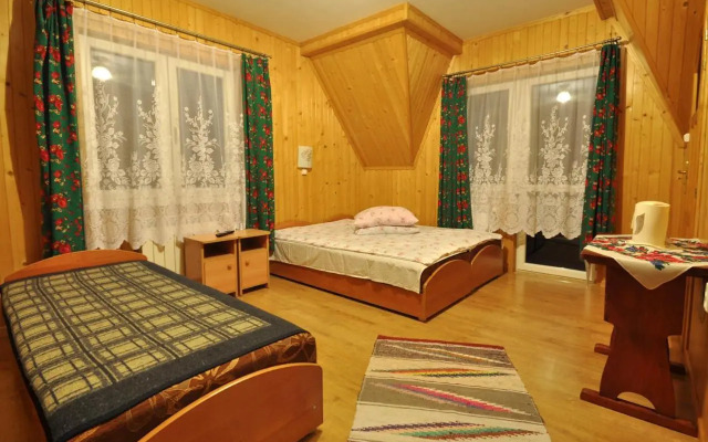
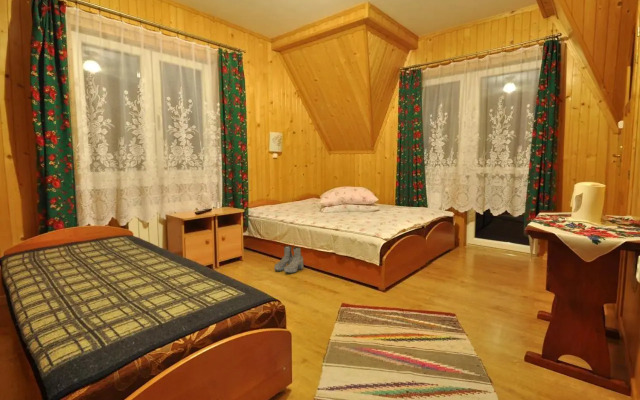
+ boots (289, 258)
